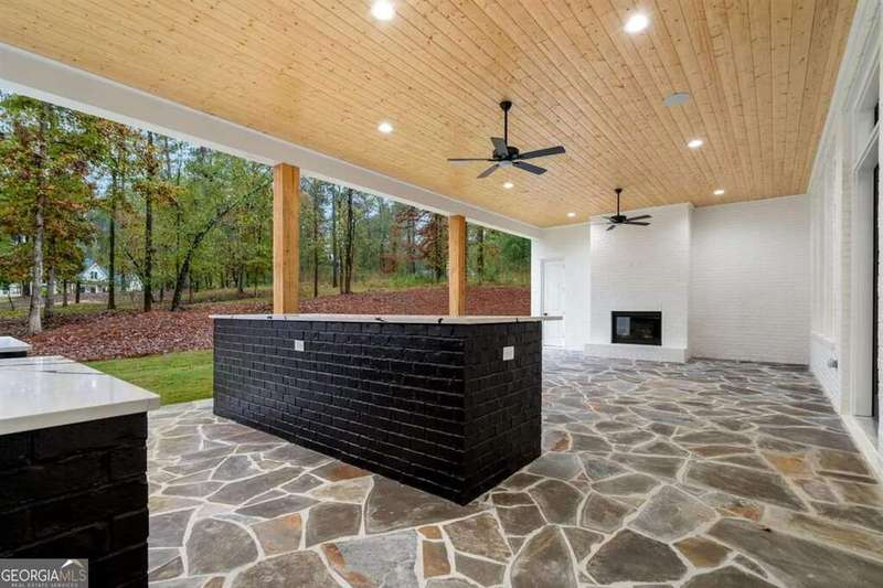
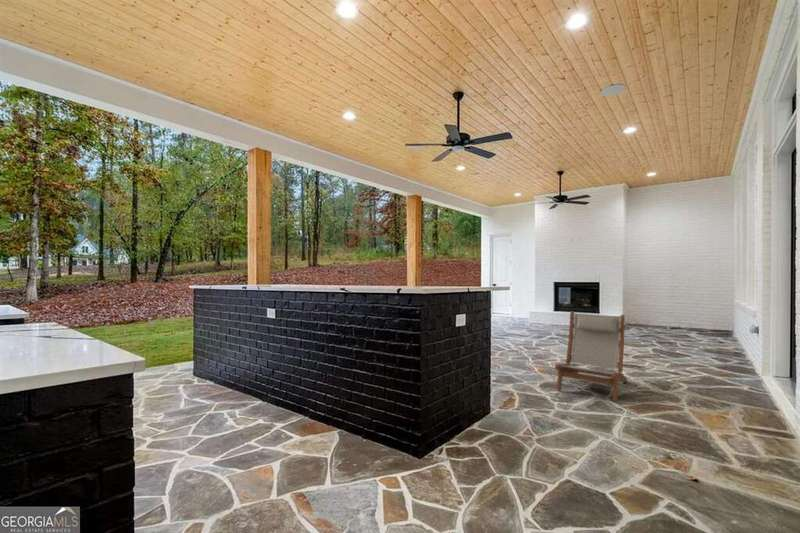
+ lounge chair (592, 351)
